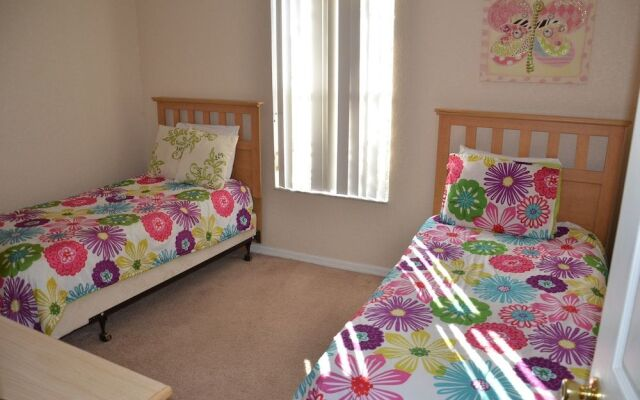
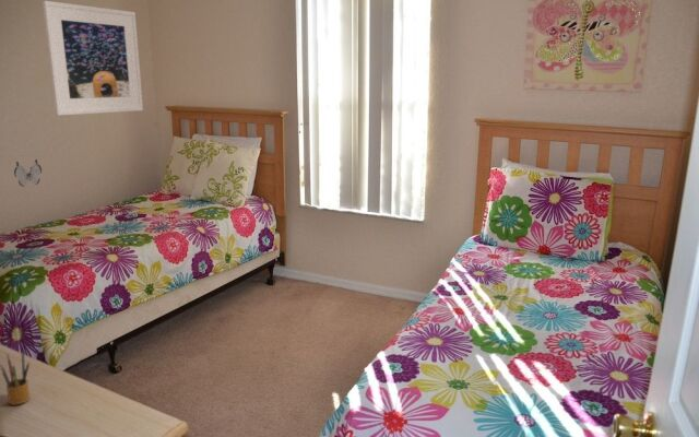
+ pencil box (17, 379)
+ decorative butterfly (29, 173)
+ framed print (97, 60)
